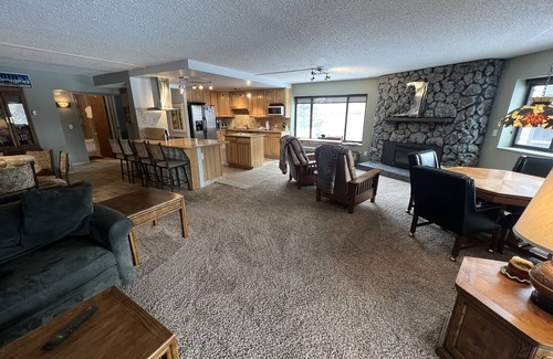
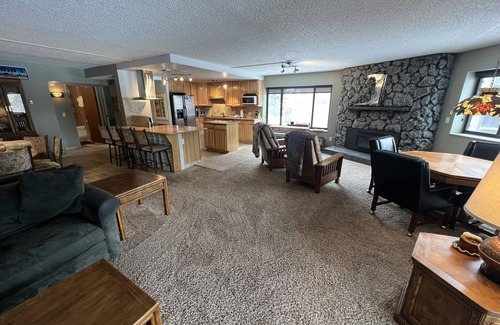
- remote control (73, 326)
